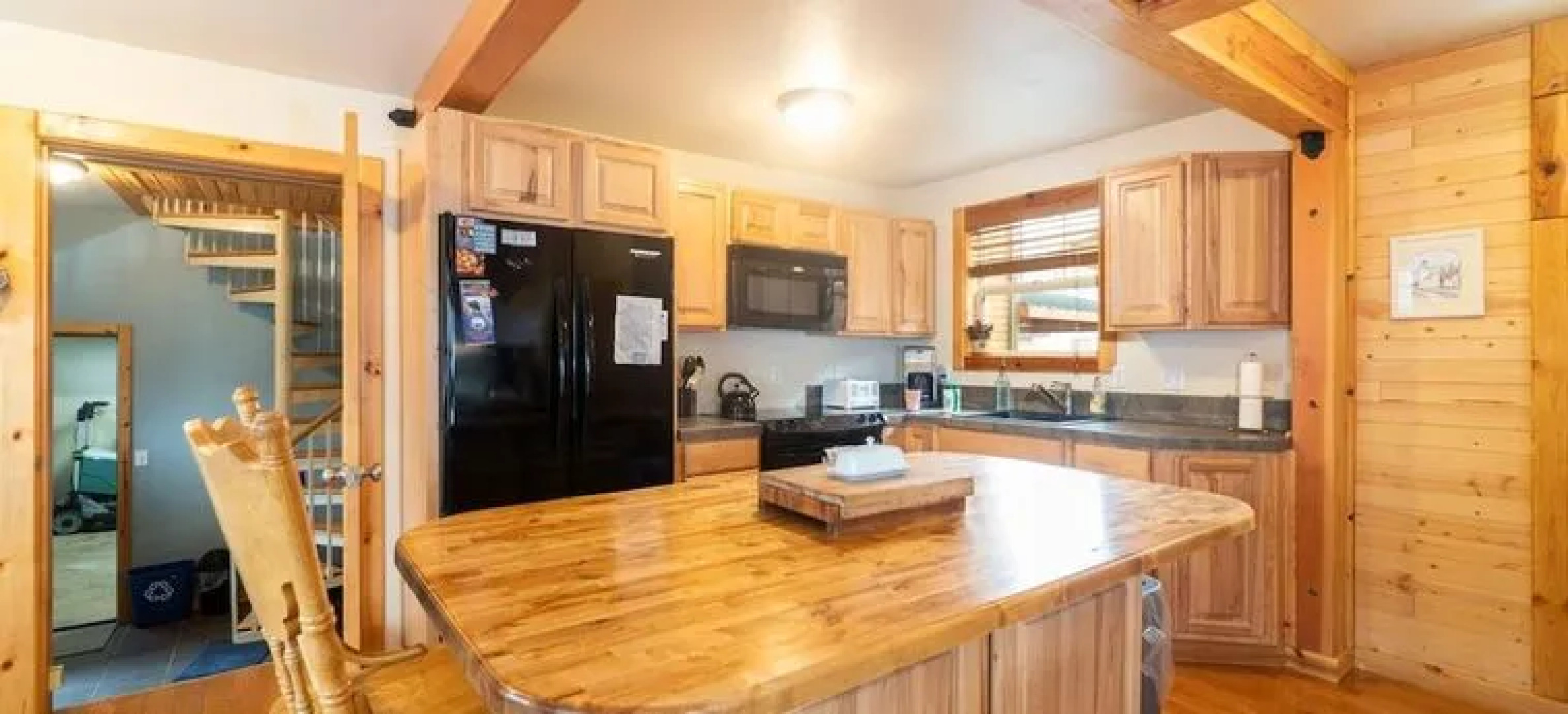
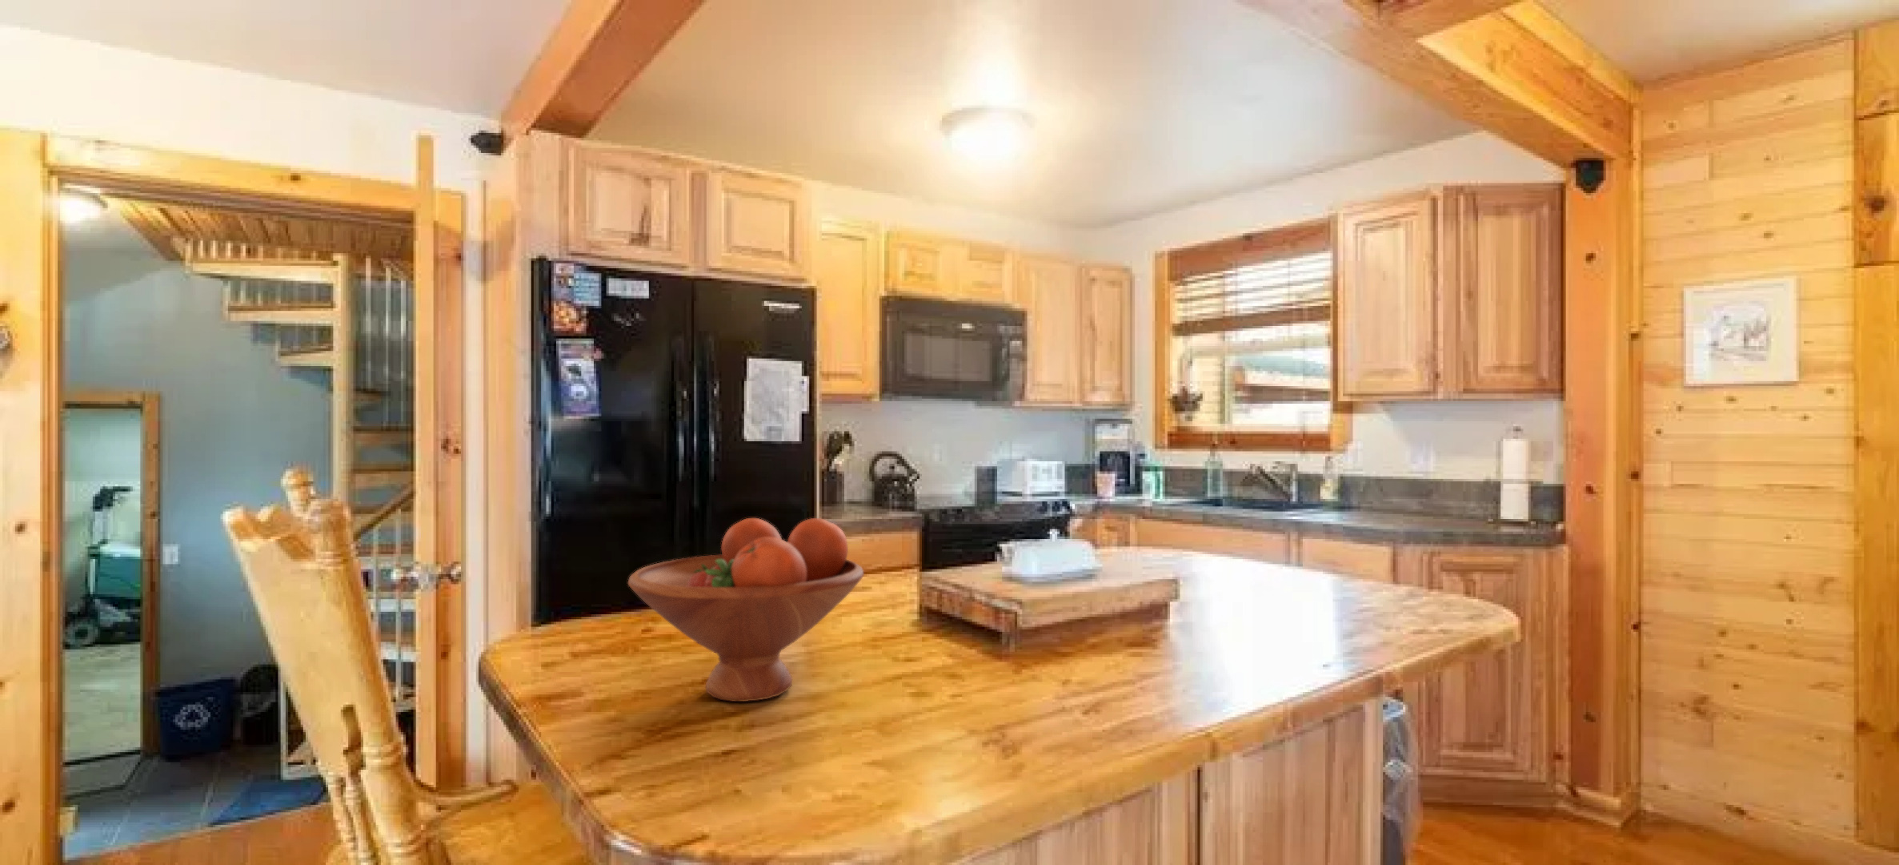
+ fruit bowl (748, 606)
